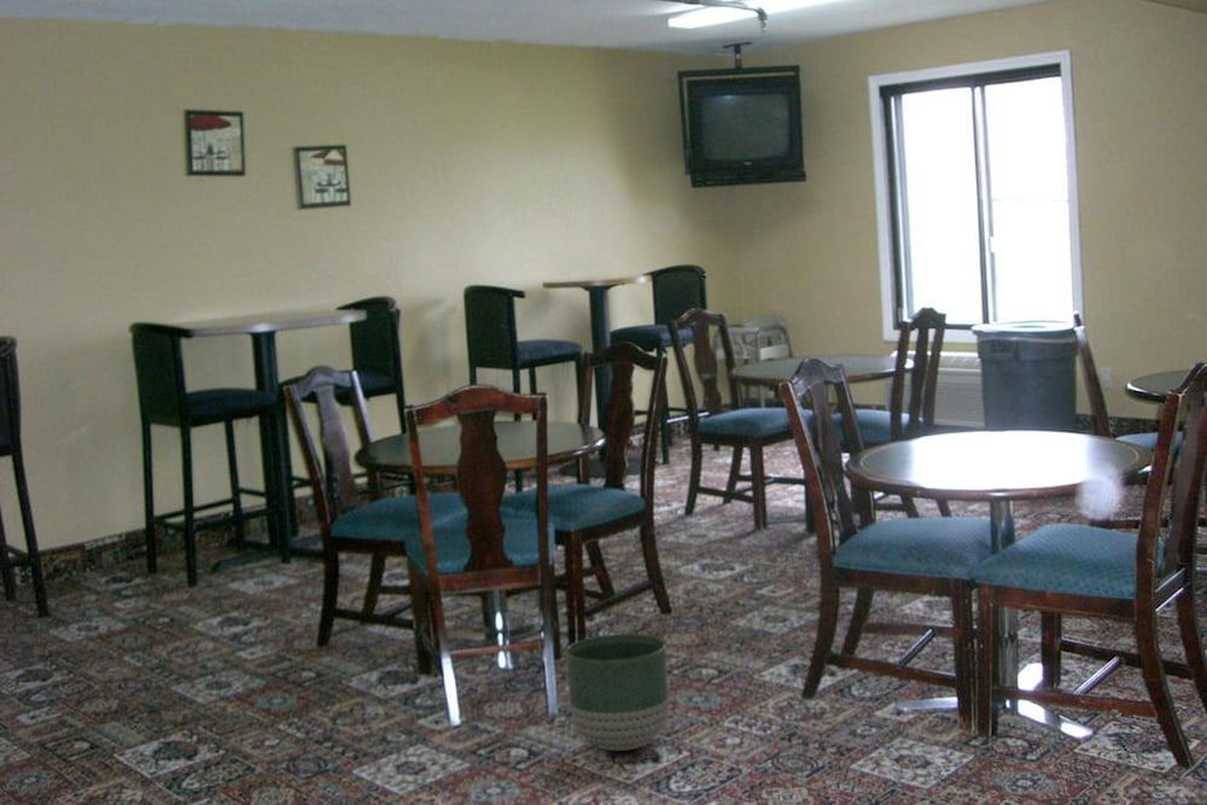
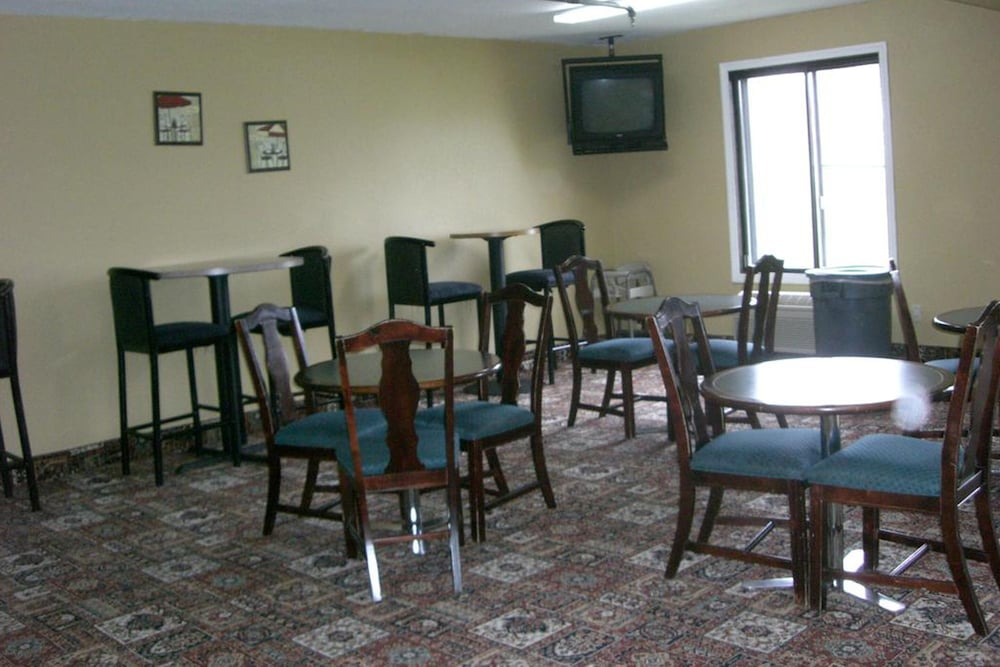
- planter (618, 696)
